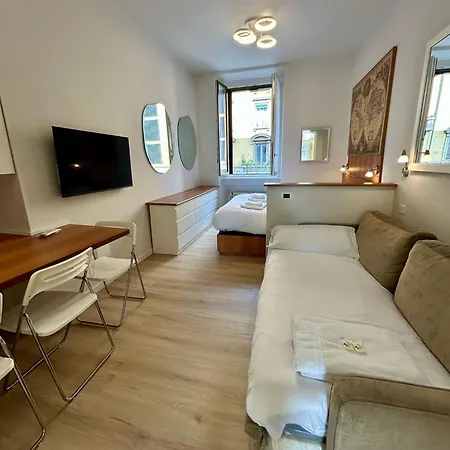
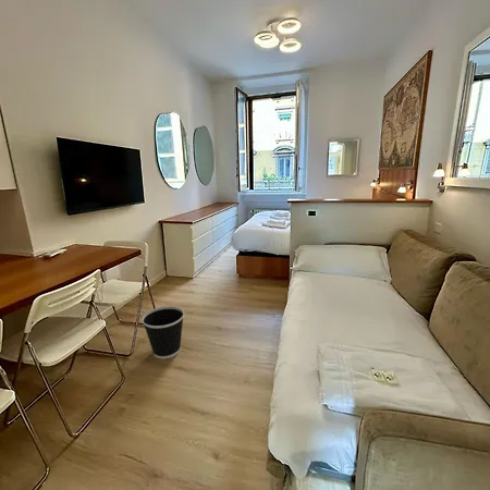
+ wastebasket (164, 333)
